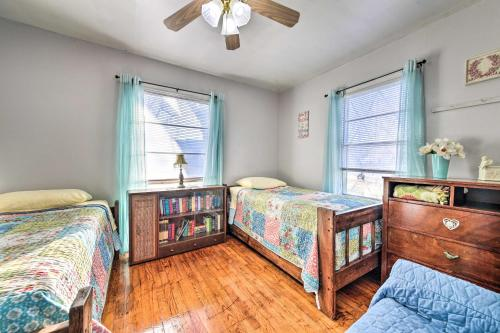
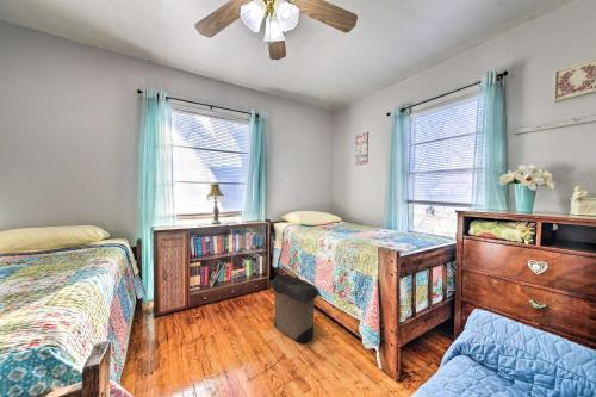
+ laundry hamper (294, 298)
